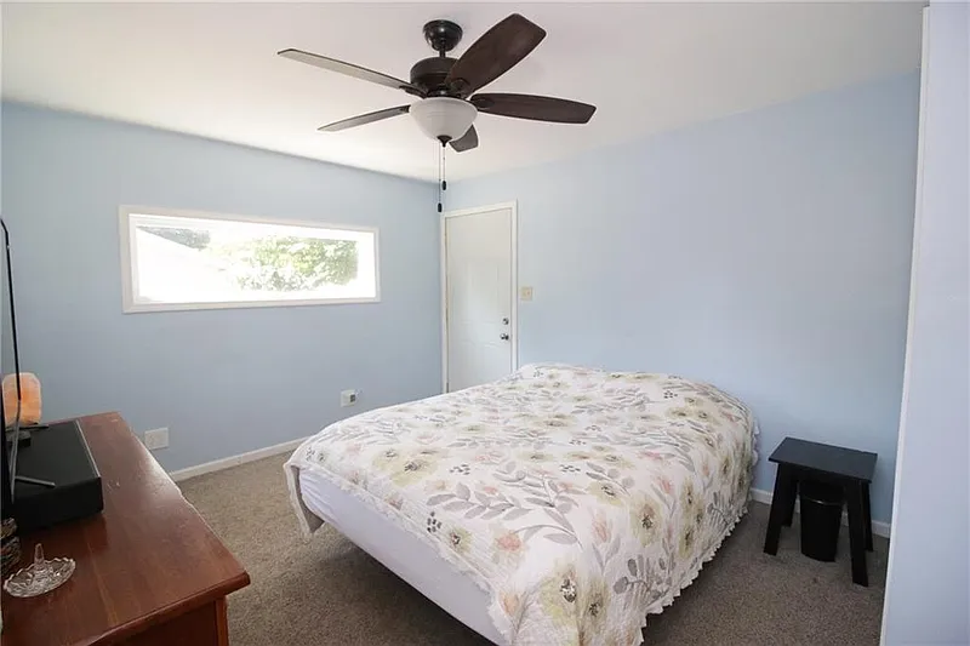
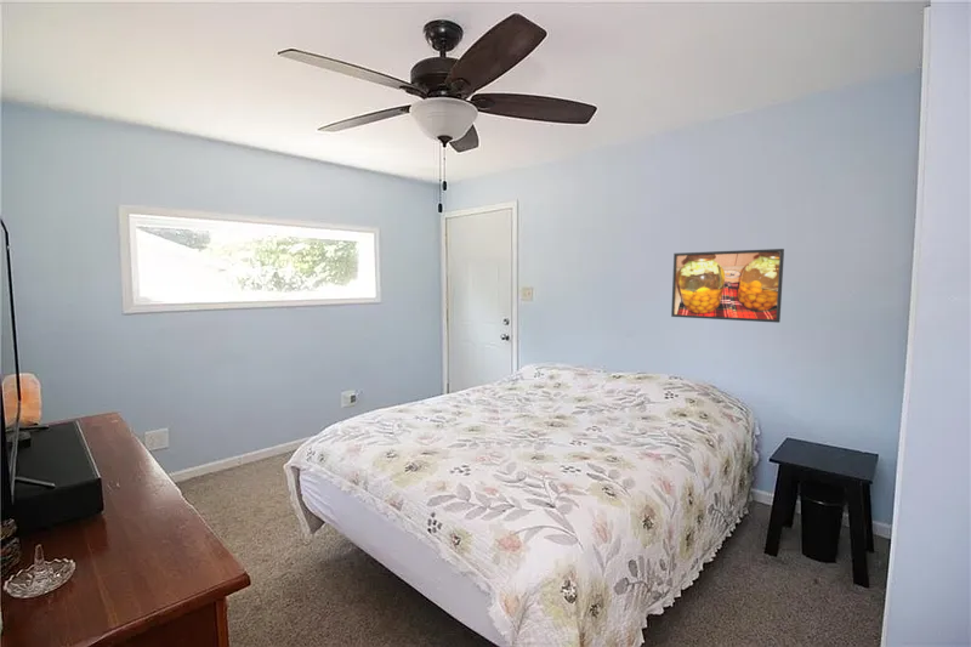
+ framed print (722, 285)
